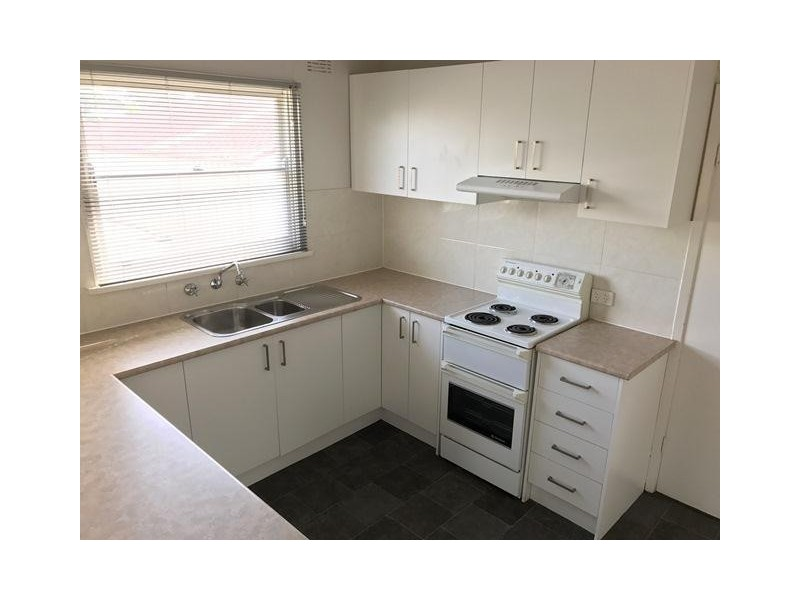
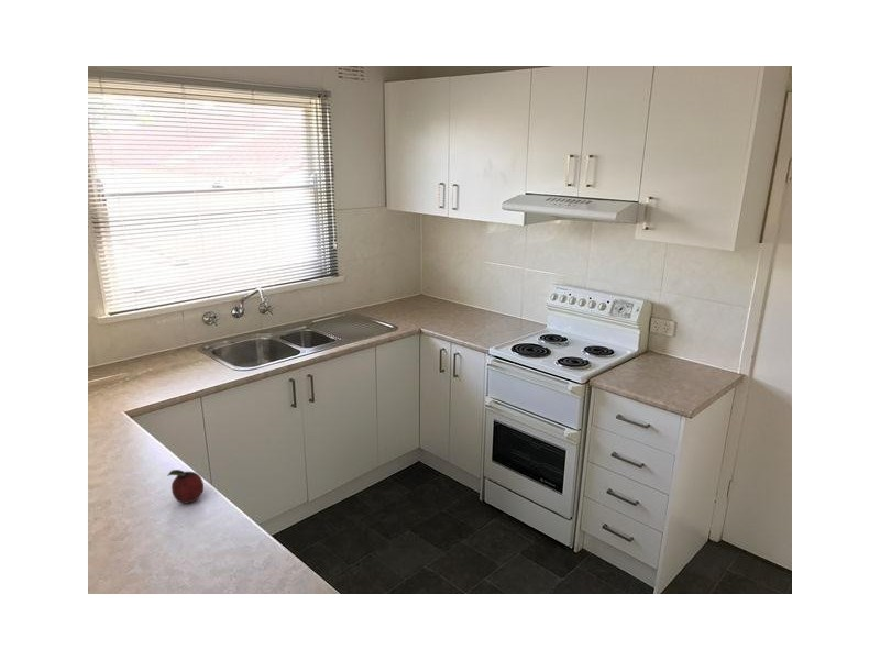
+ fruit (185, 484)
